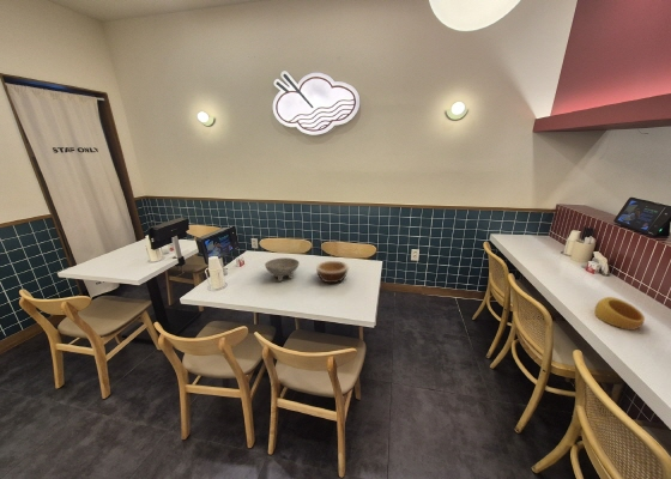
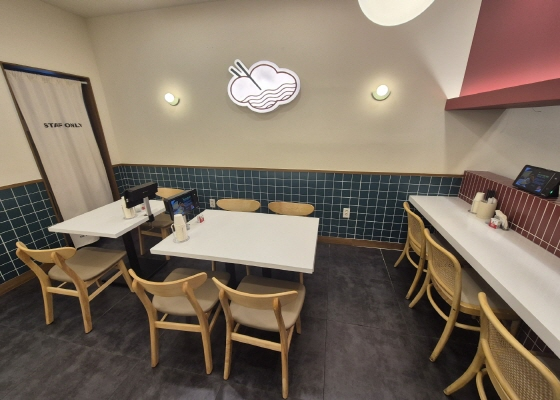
- ring (618, 311)
- bowl (332, 272)
- bowl (283, 269)
